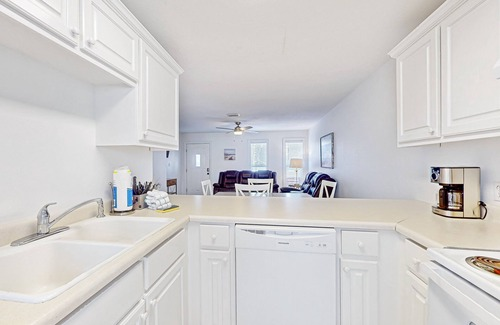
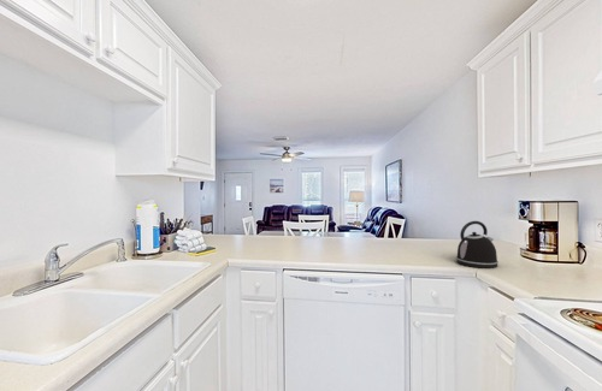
+ kettle (476, 242)
